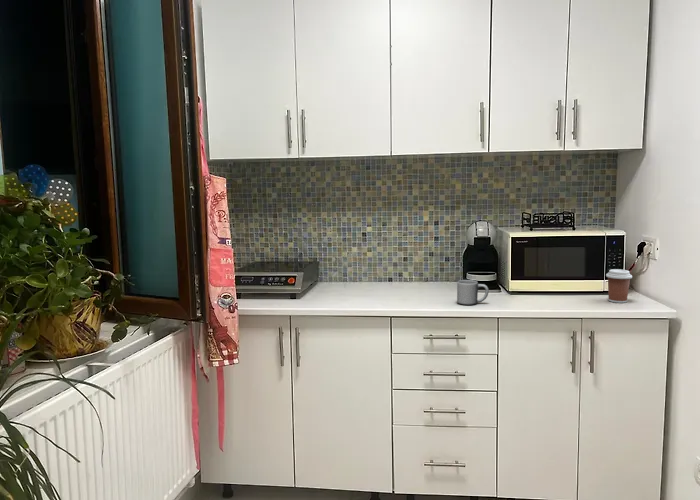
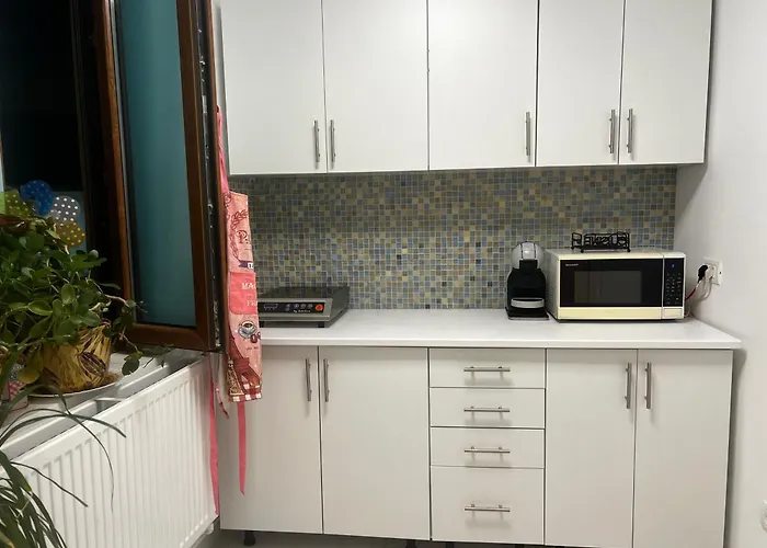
- mug (472, 292)
- coffee cup (618, 285)
